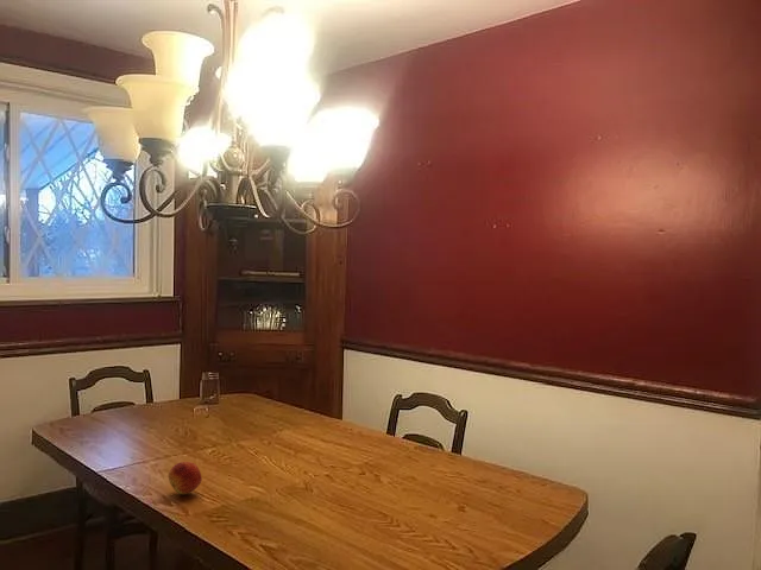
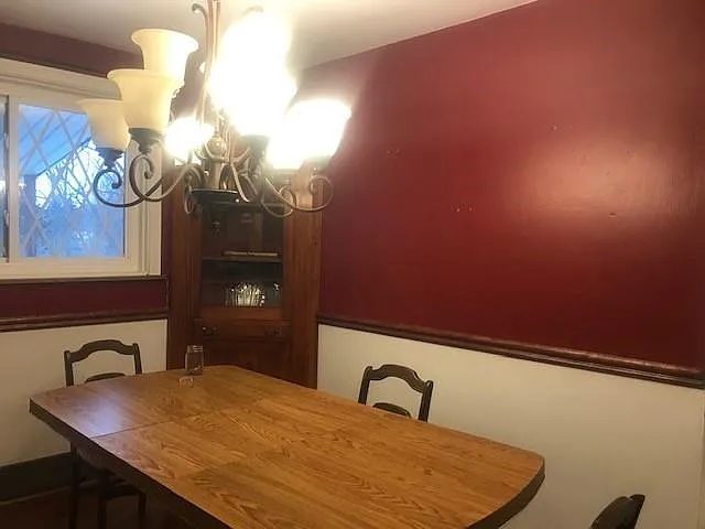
- fruit (184, 477)
